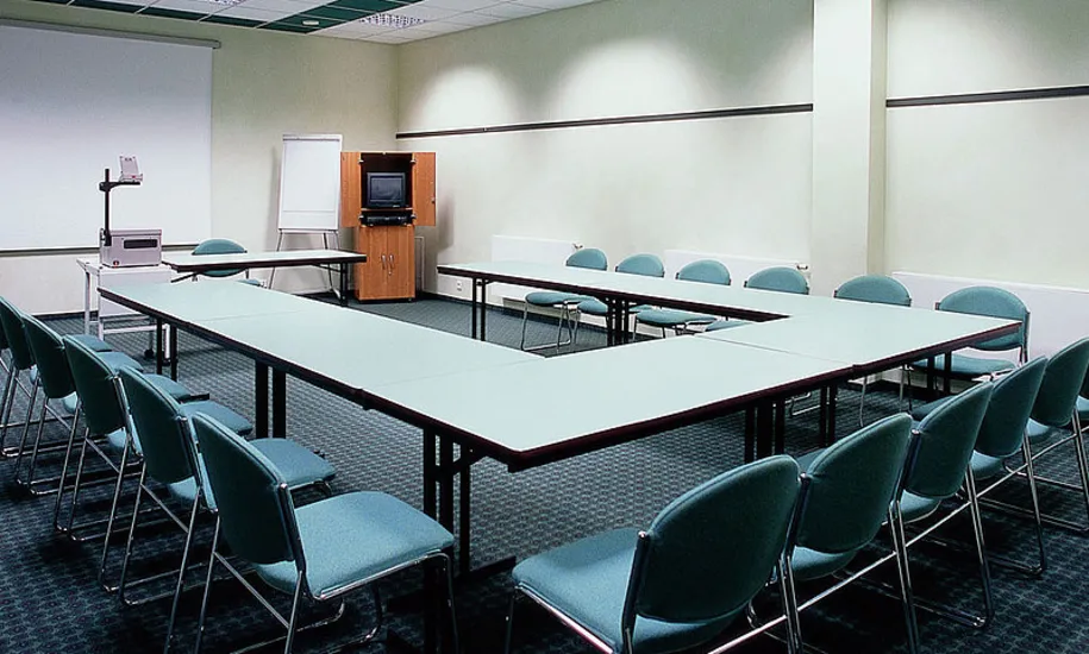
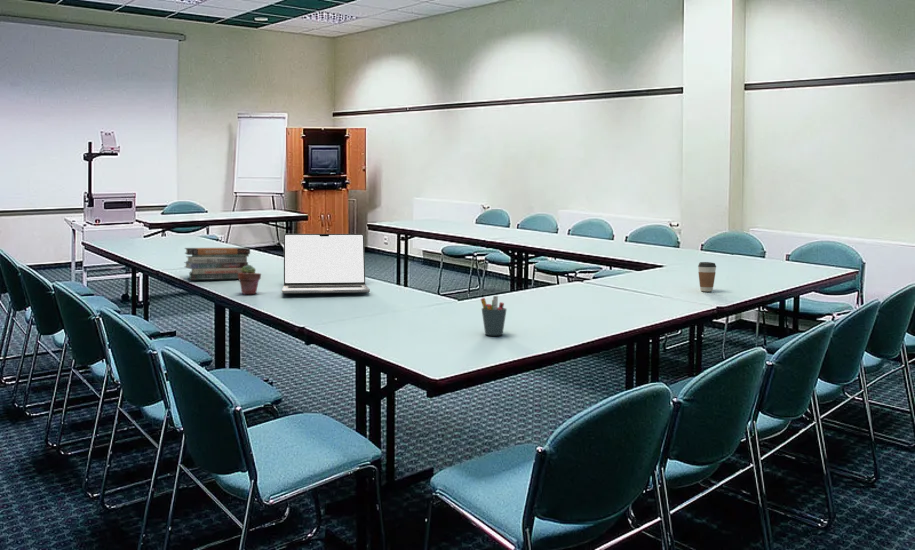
+ potted succulent (249, 279)
+ coffee cup (706, 276)
+ book stack (217, 263)
+ laptop (325, 262)
+ pen holder (493, 314)
